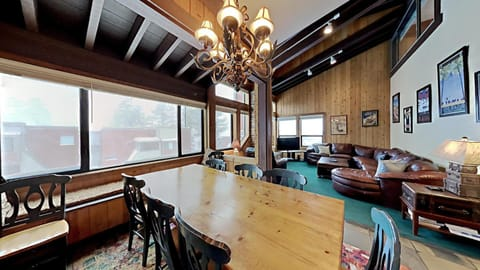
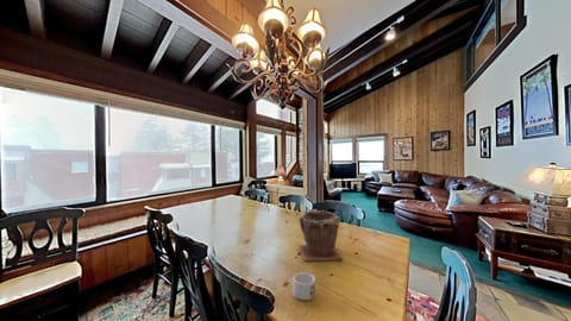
+ plant pot (319, 233)
+ mug (306, 284)
